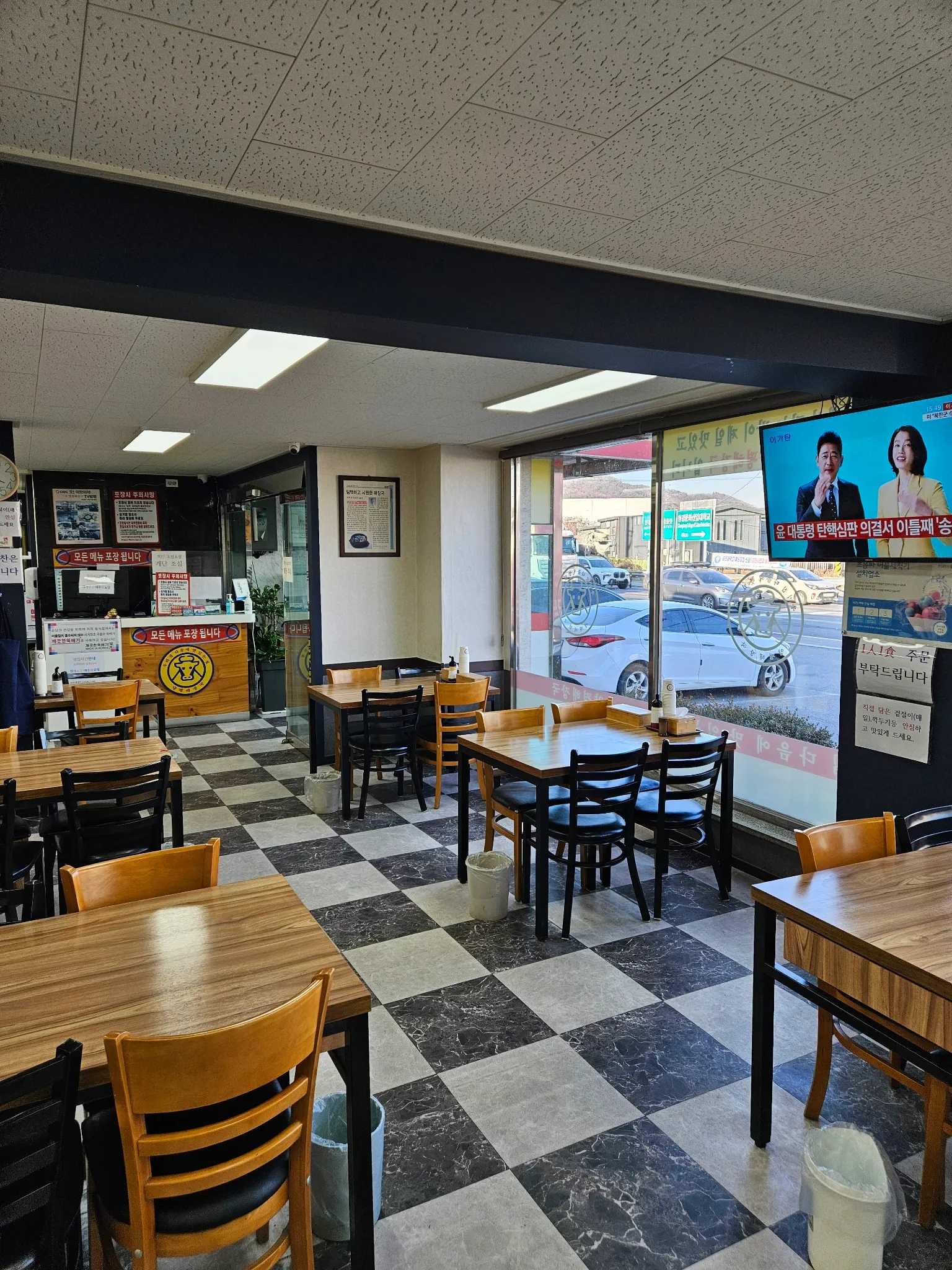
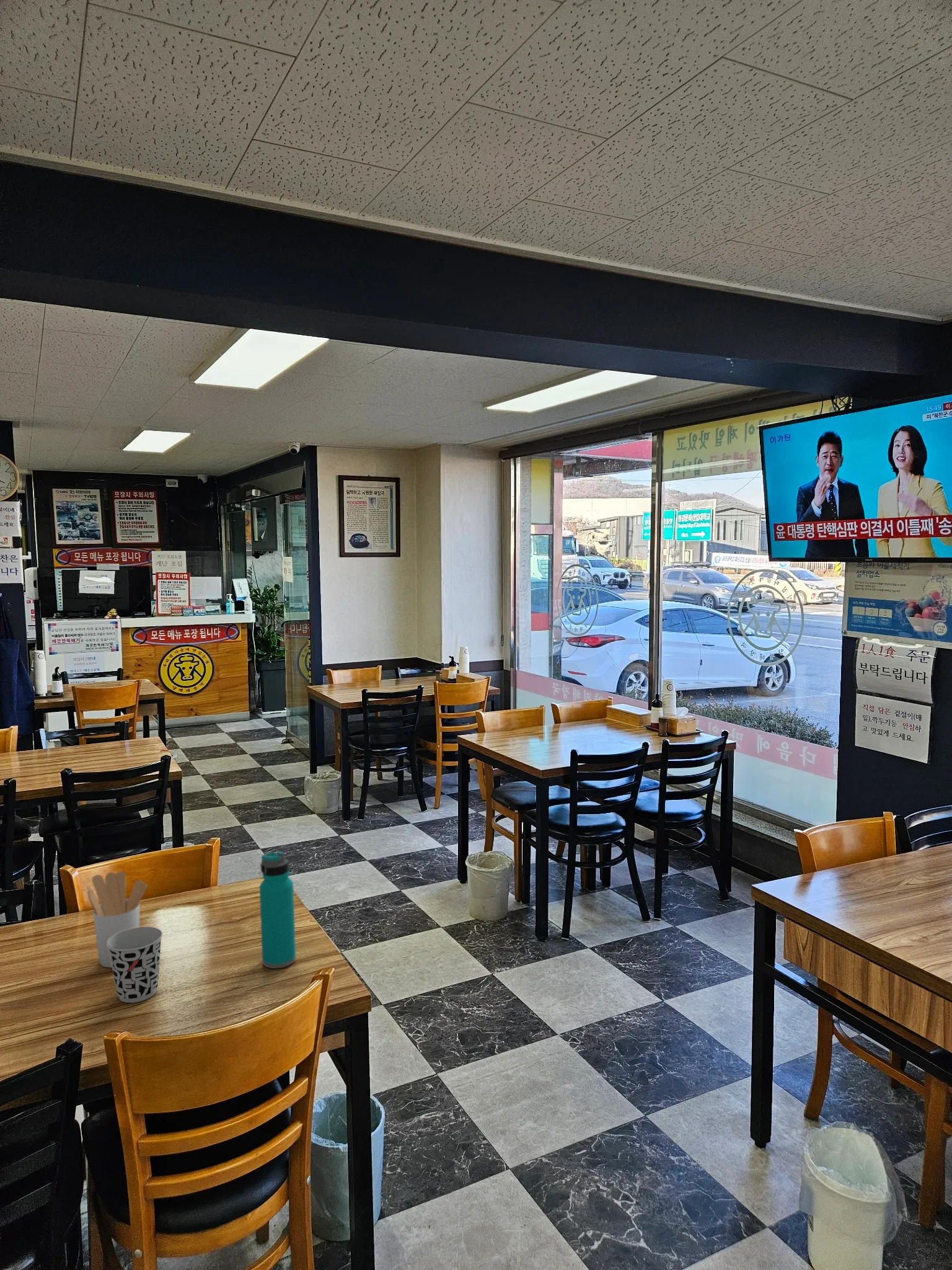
+ cup (136, 966)
+ water bottle (277, 907)
+ utensil holder (115, 916)
